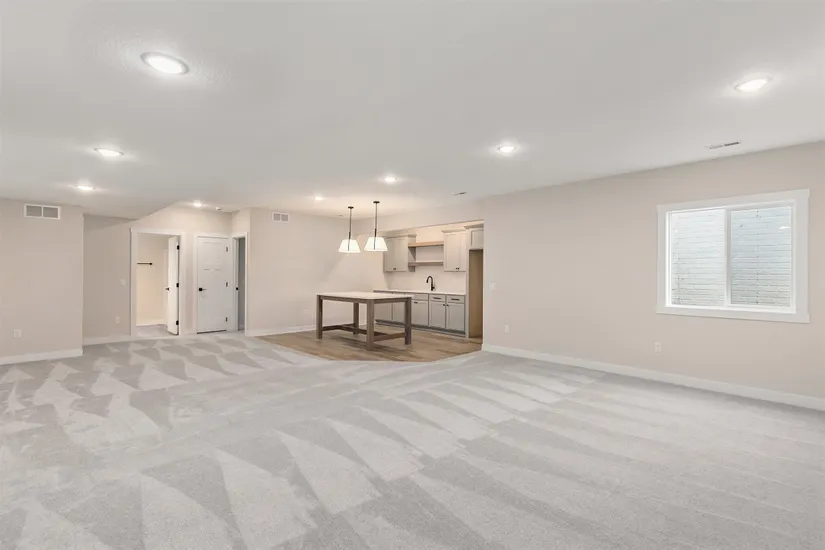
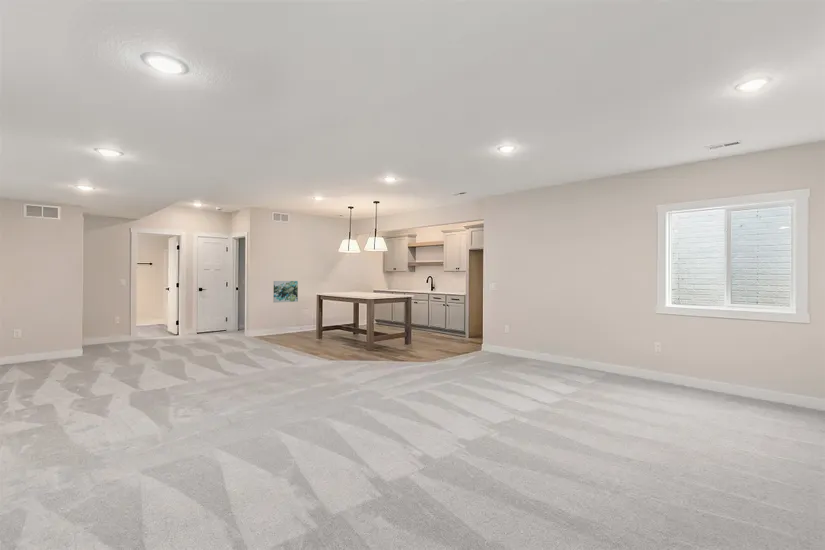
+ wall art (285, 291)
